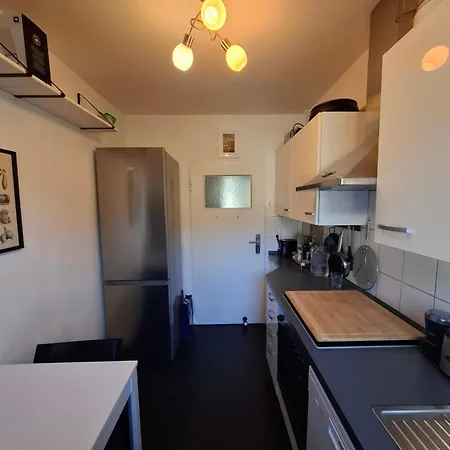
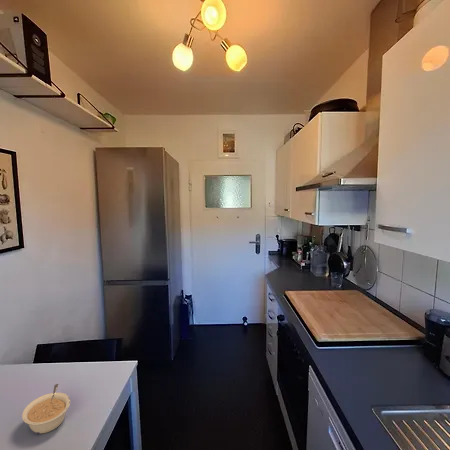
+ legume (46, 412)
